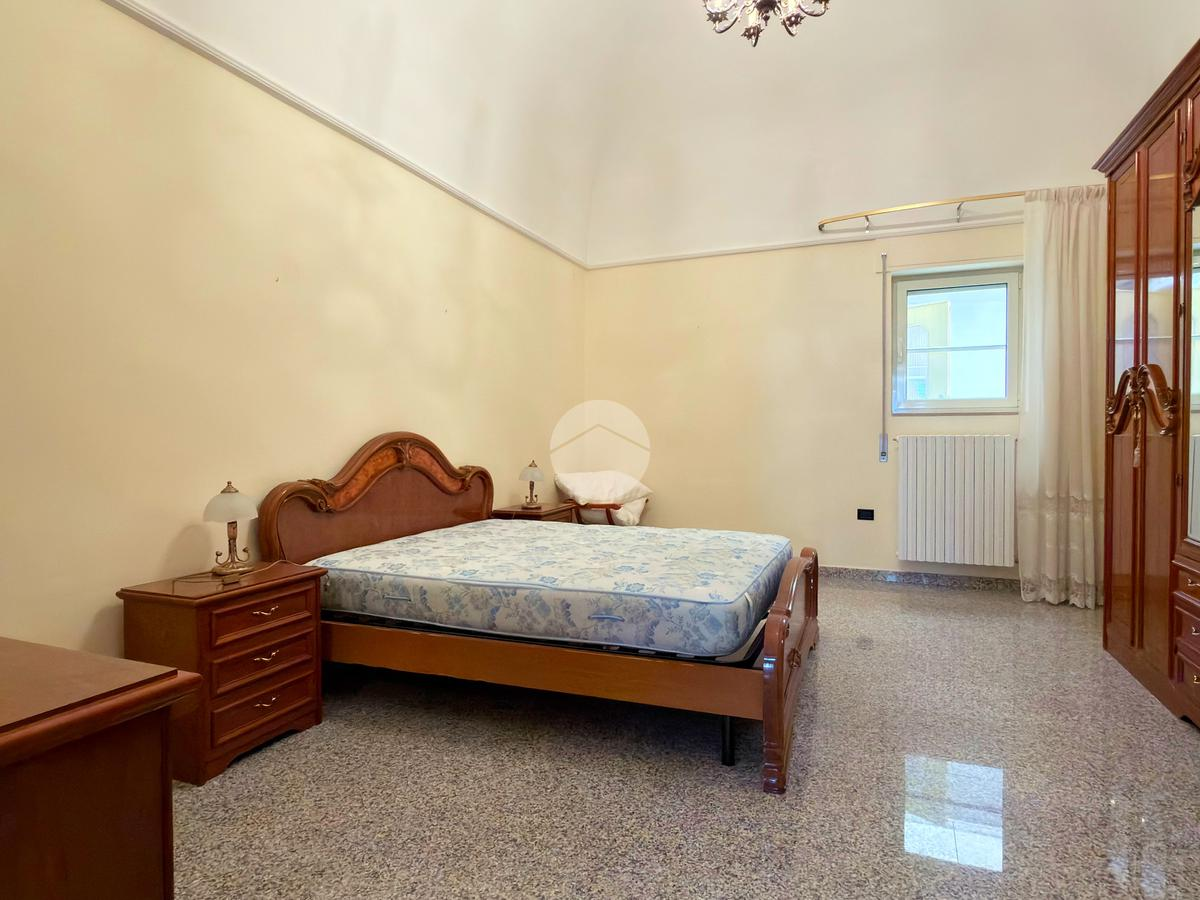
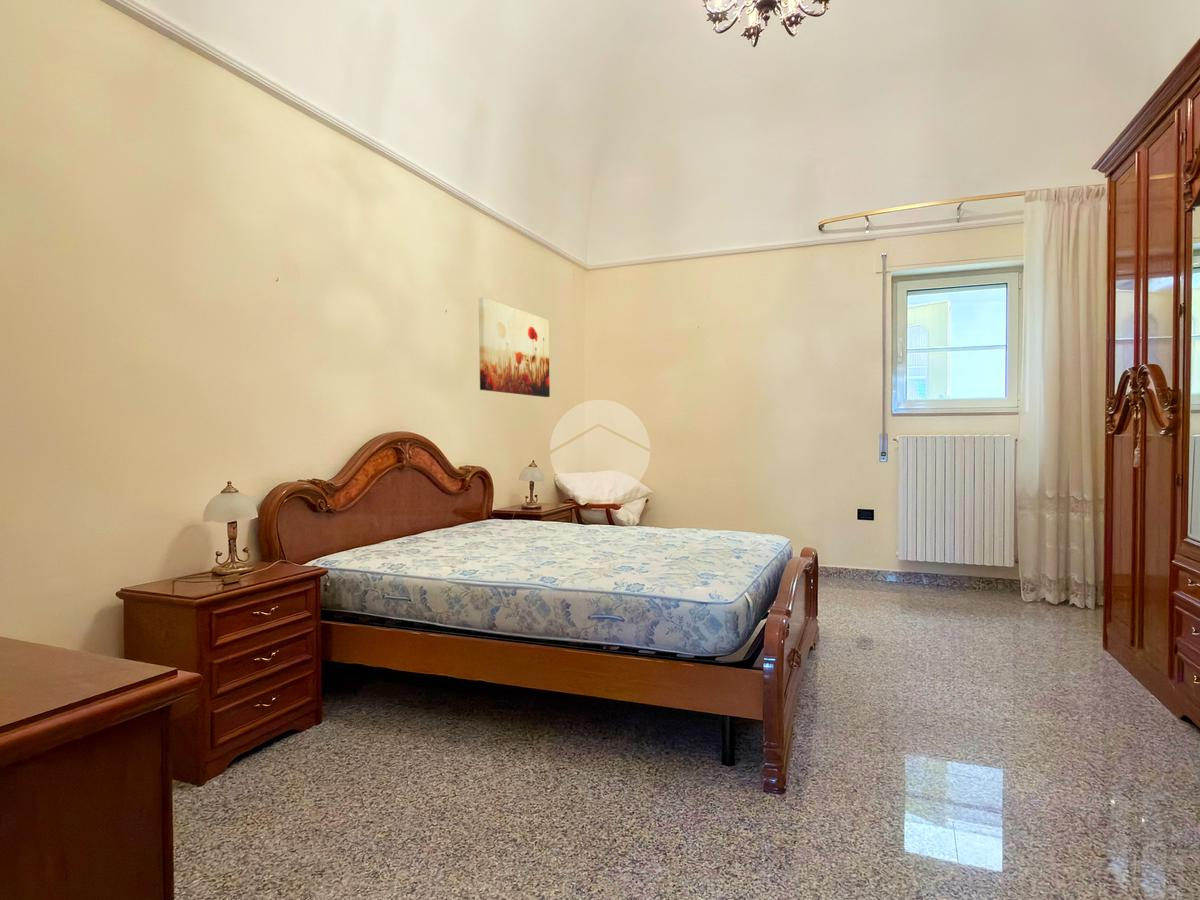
+ wall art (517, 351)
